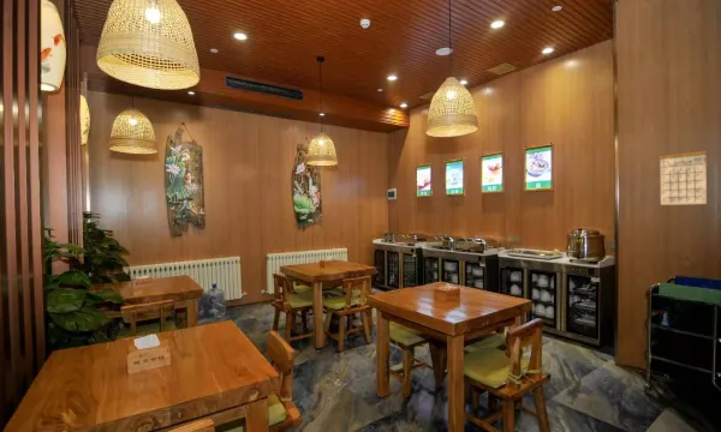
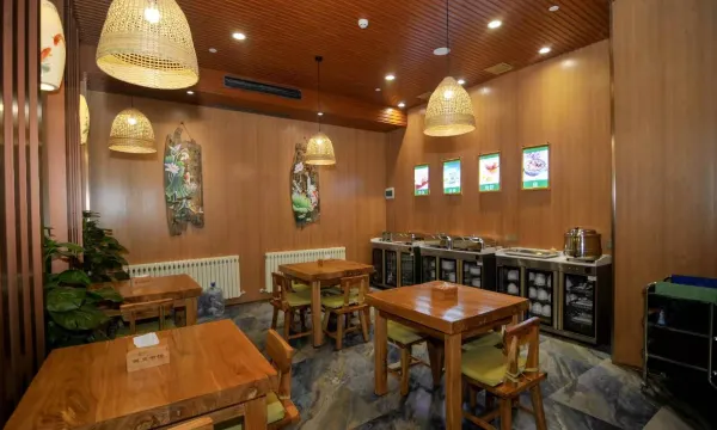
- calendar (683, 173)
